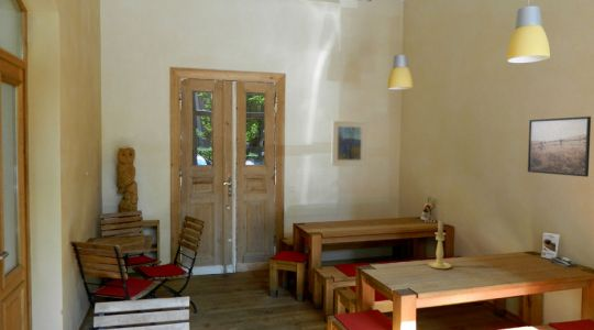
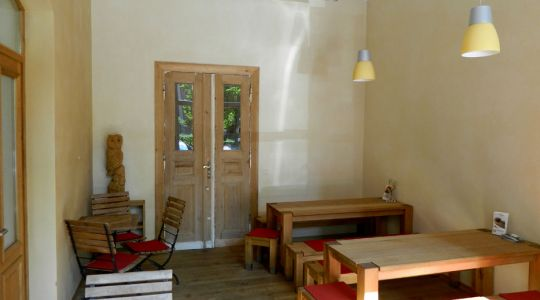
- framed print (557, 146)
- candle holder (440, 243)
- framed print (349, 143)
